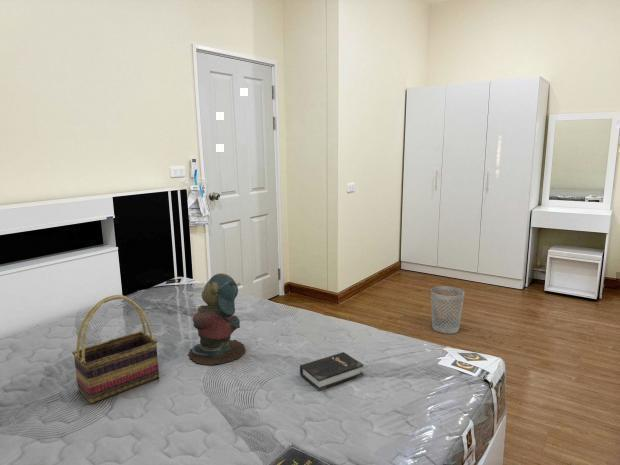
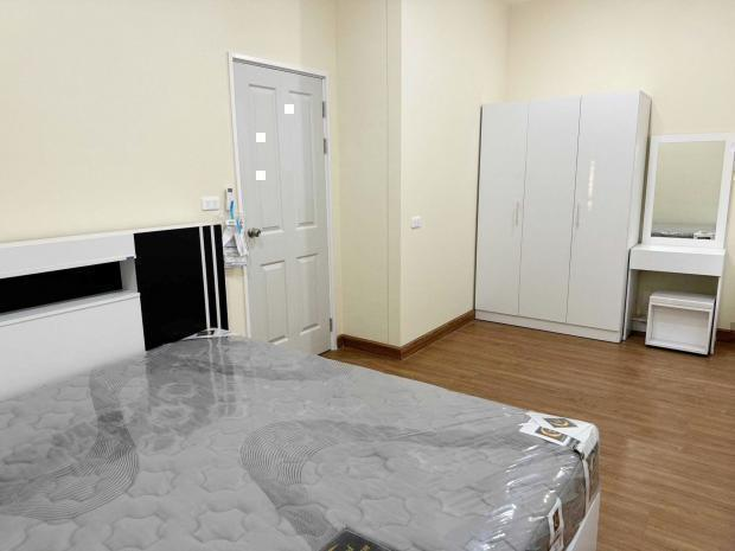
- woven basket (115, 340)
- hardback book (331, 369)
- teddy bear (215, 313)
- wastebasket (446, 309)
